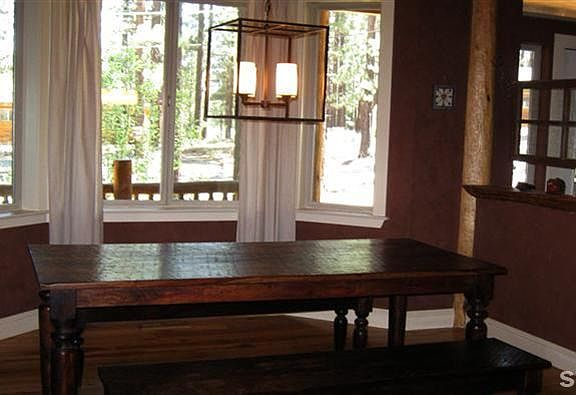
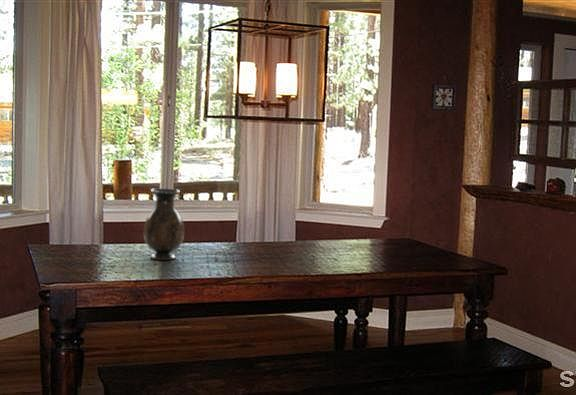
+ vase (164, 223)
